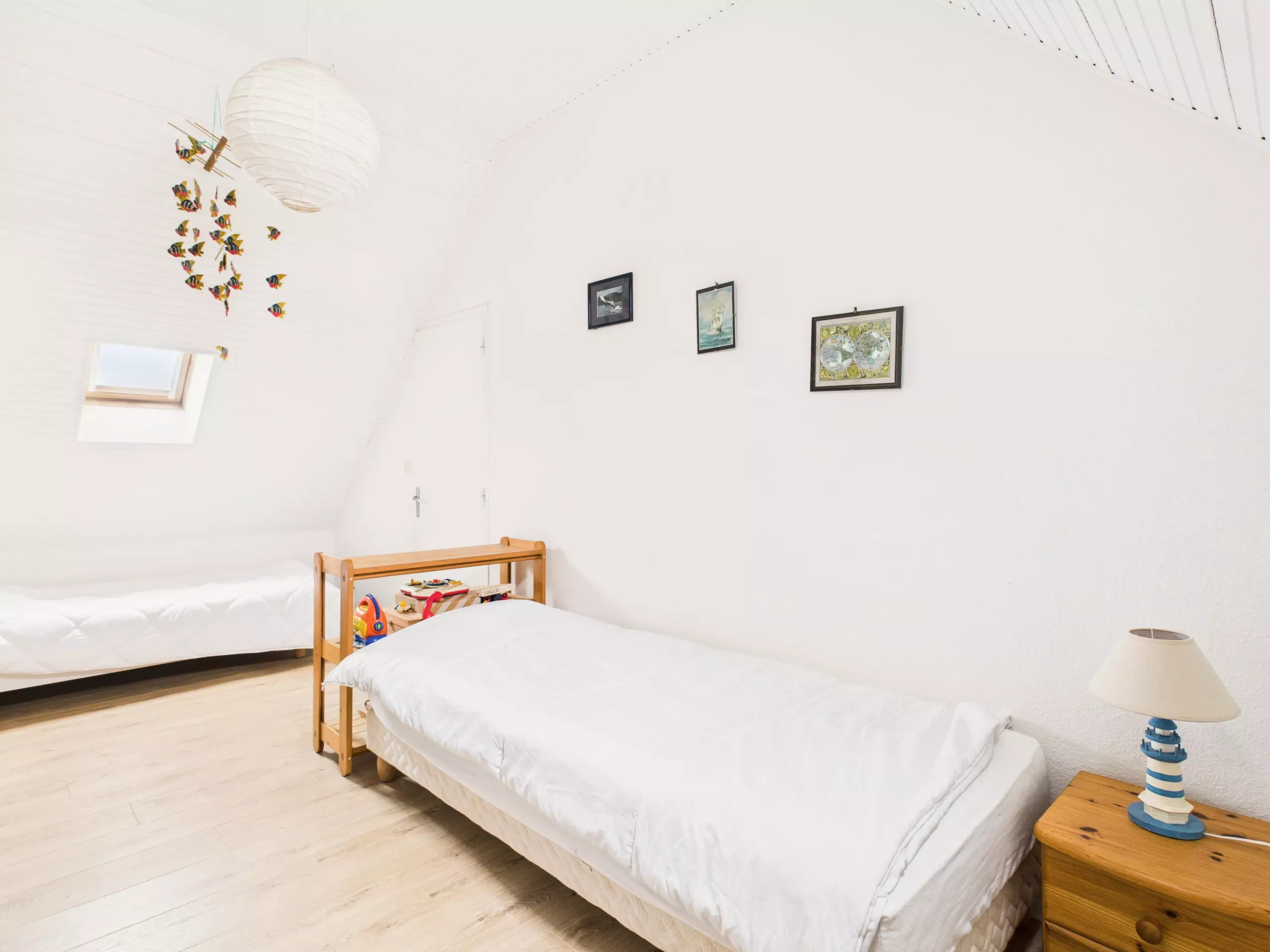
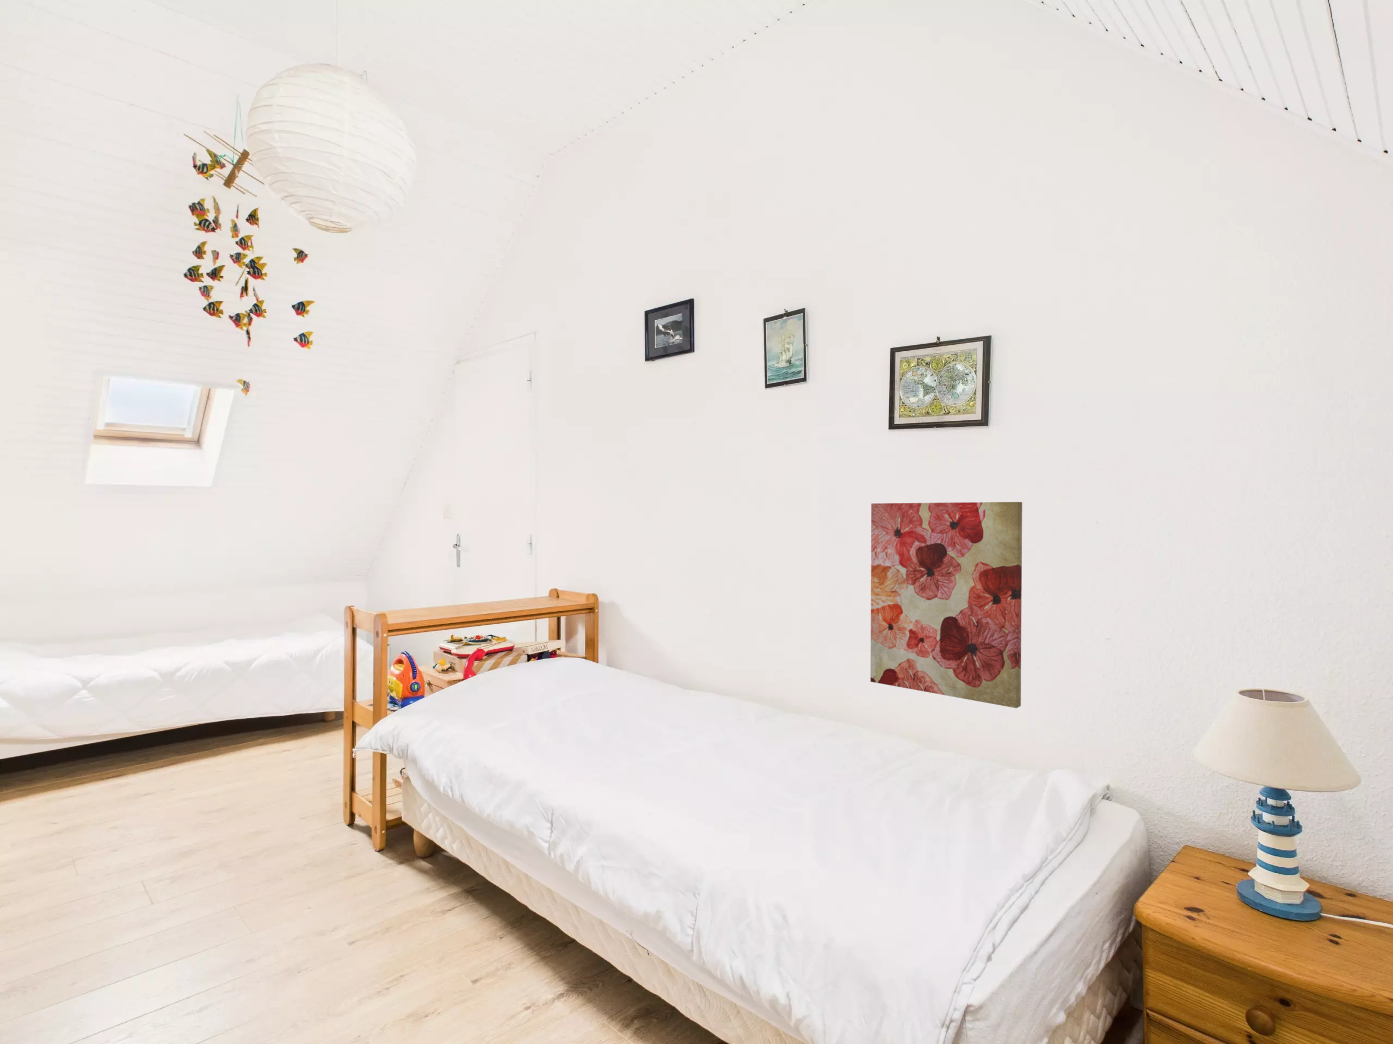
+ wall art (941, 598)
